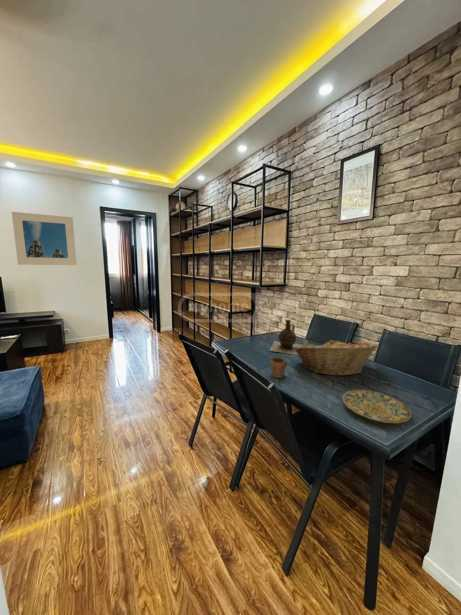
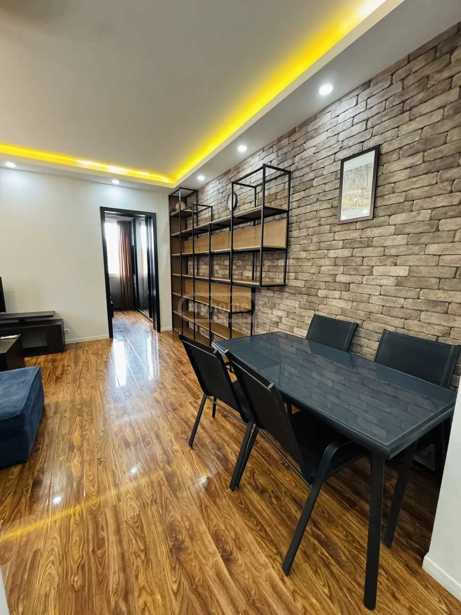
- plate (374, 407)
- fruit basket (333, 352)
- ceramic jug (287, 334)
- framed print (46, 240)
- mug (278, 367)
